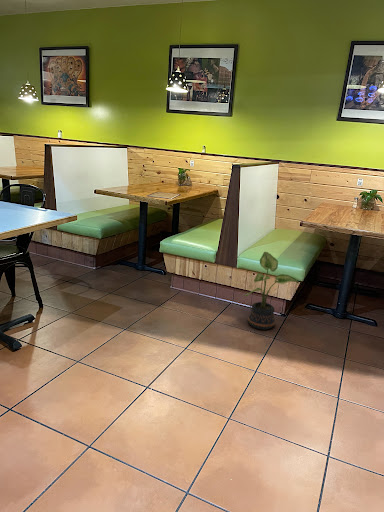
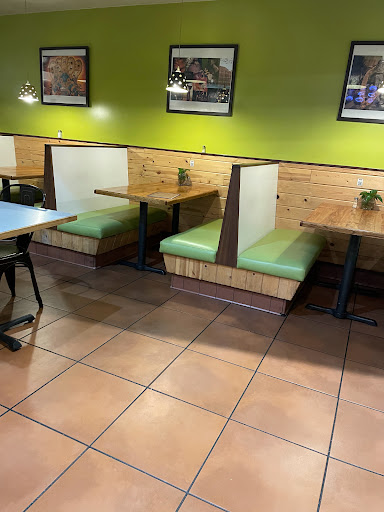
- potted plant (268, 292)
